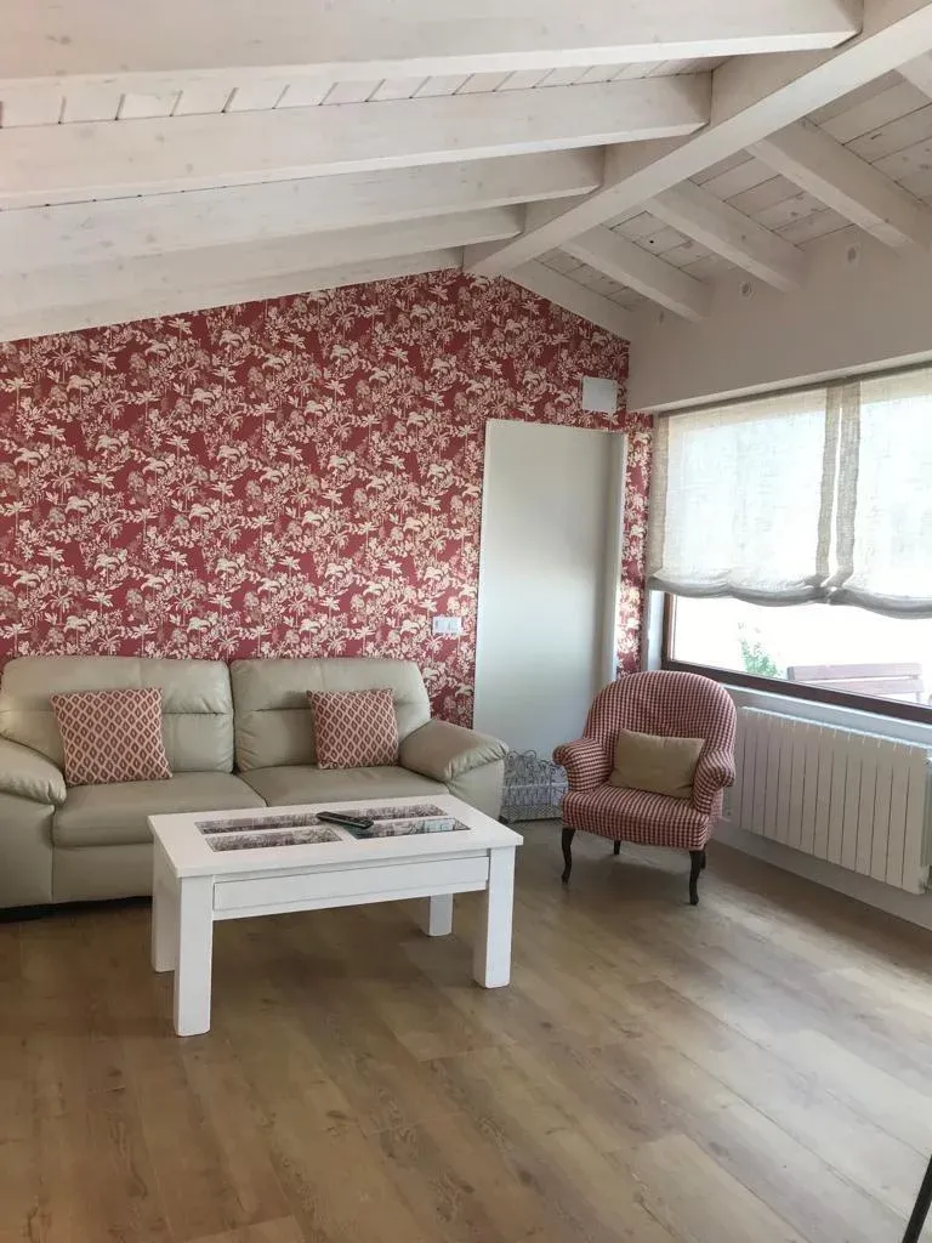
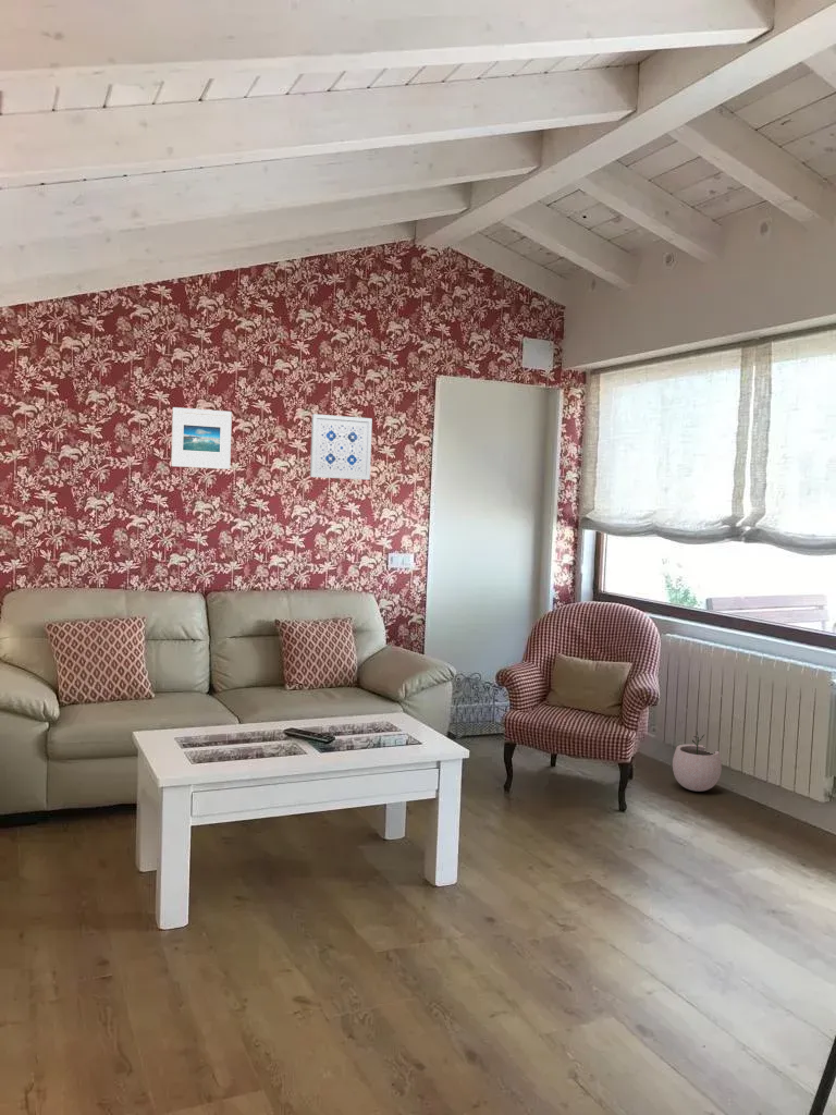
+ wall art (341, 446)
+ plant pot (697, 760)
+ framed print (201, 438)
